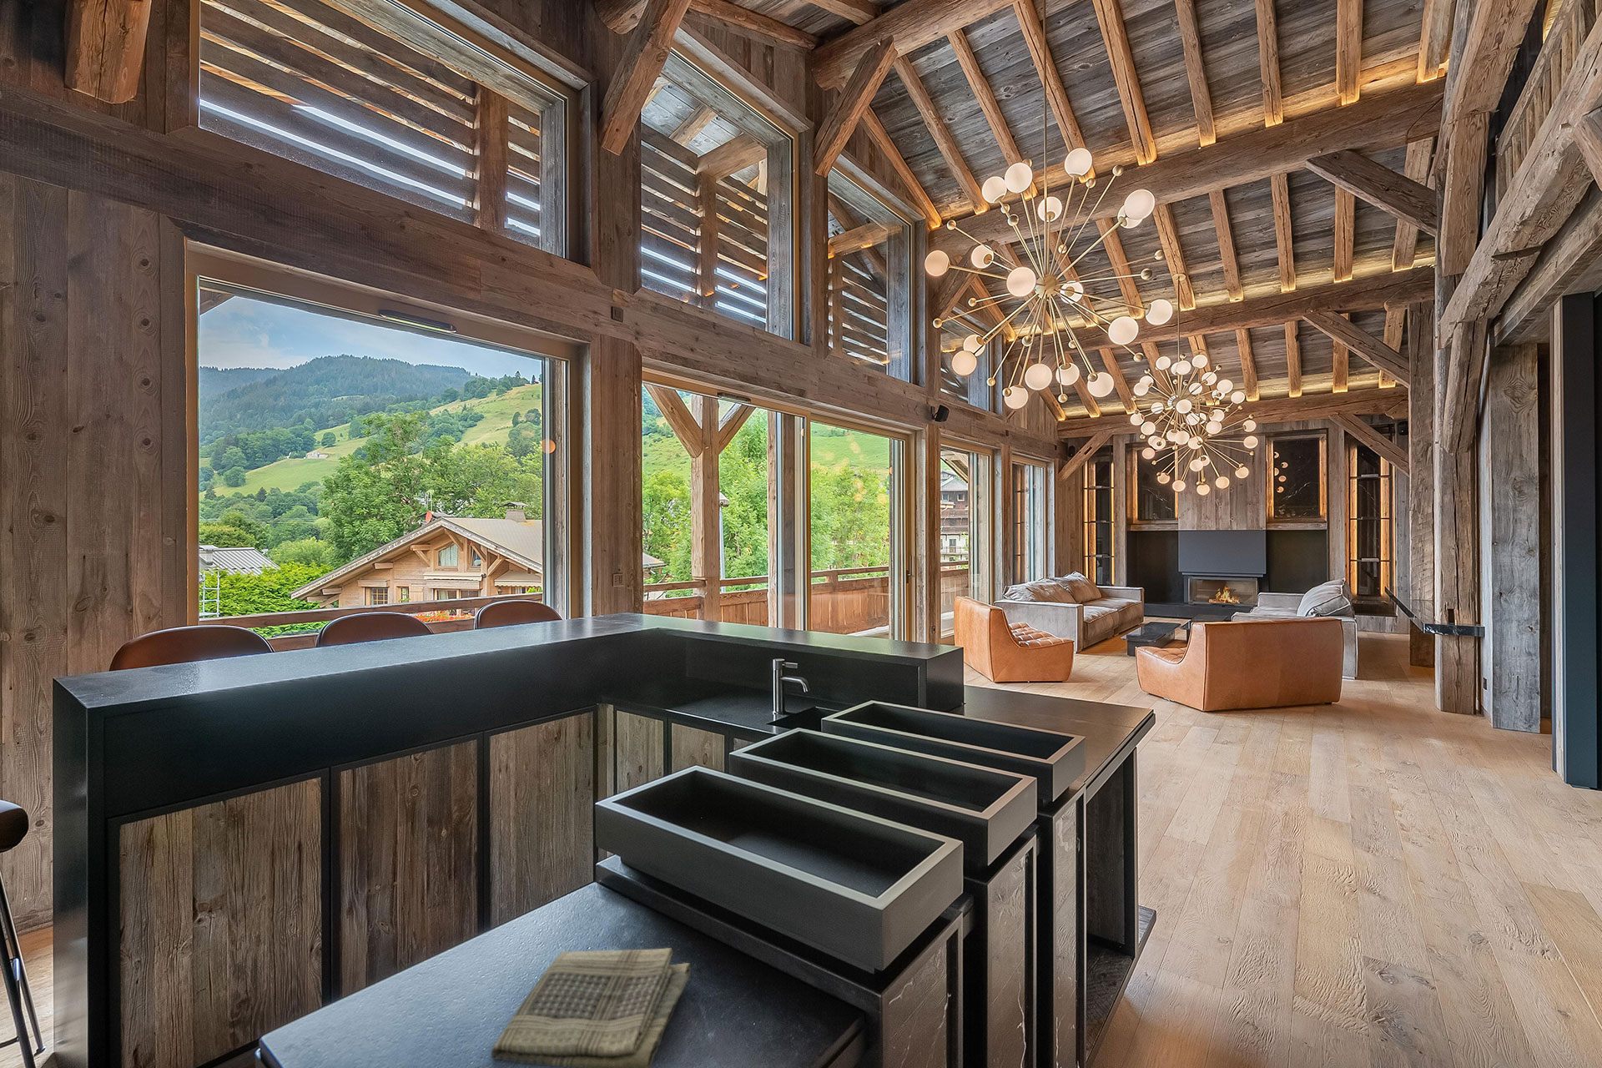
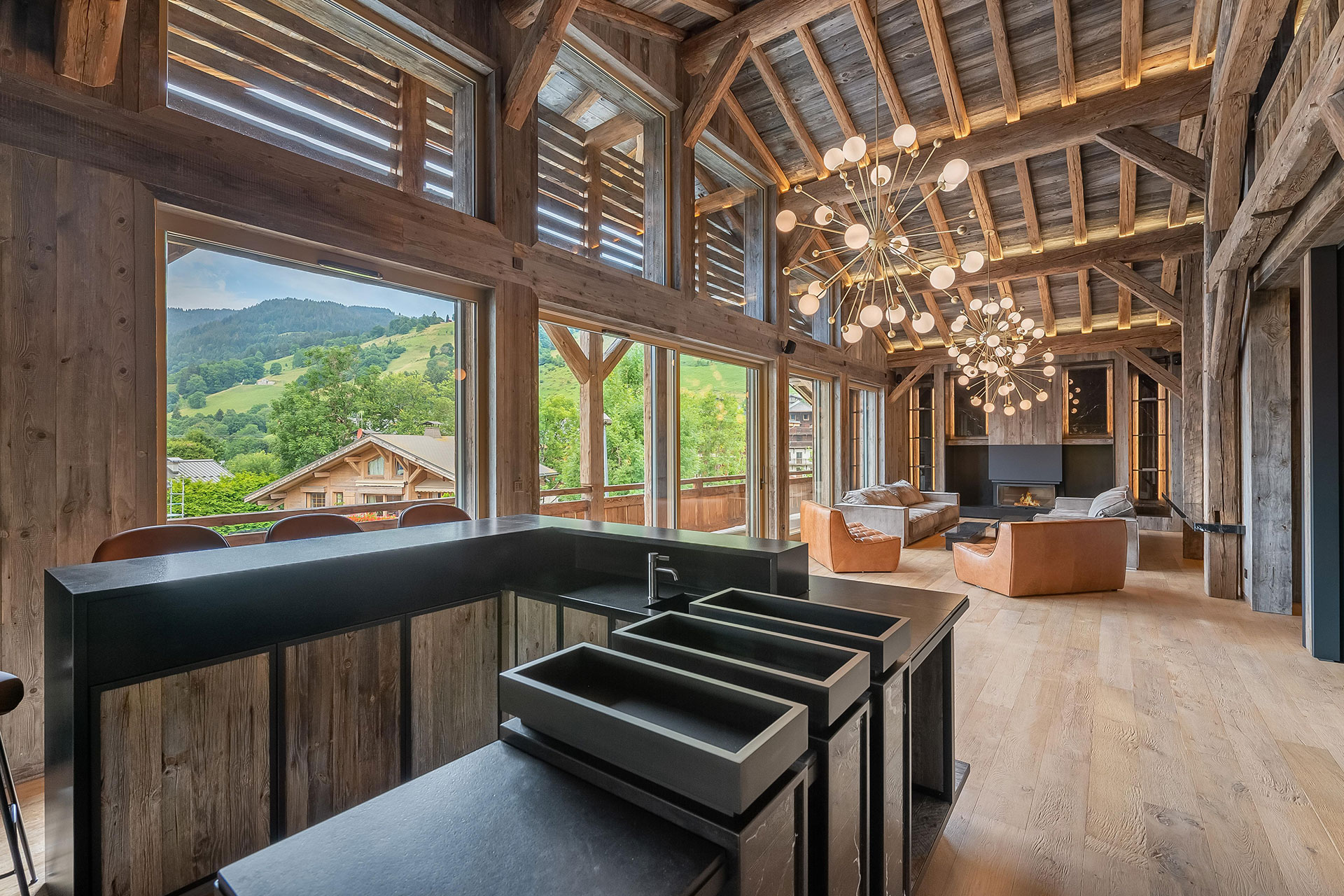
- dish towel (601, 1000)
